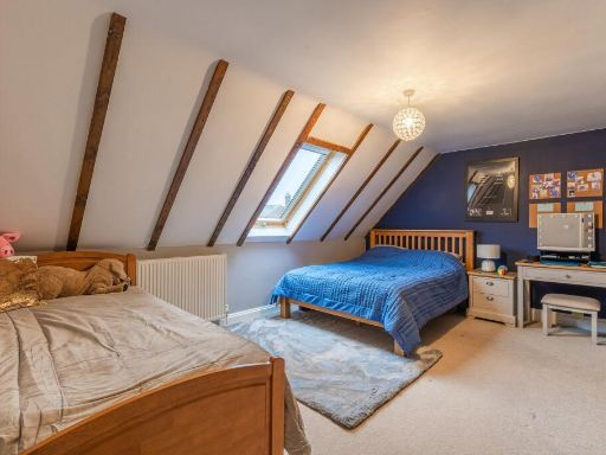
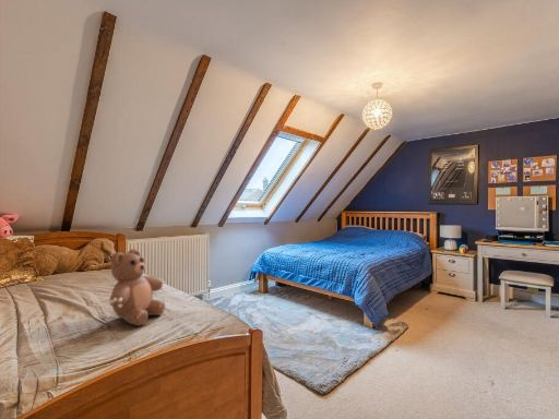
+ teddy bear (134, 284)
